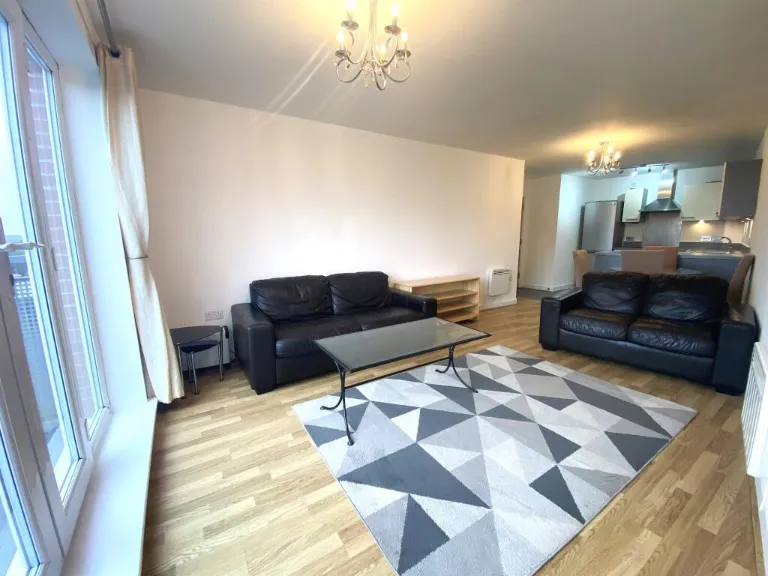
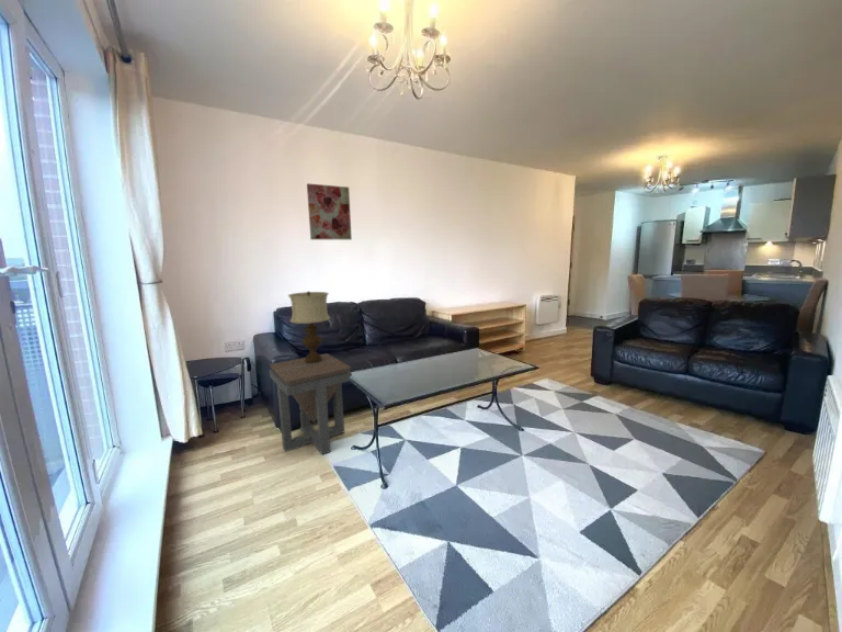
+ side table (311, 403)
+ wall art (330, 213)
+ table lamp (310, 326)
